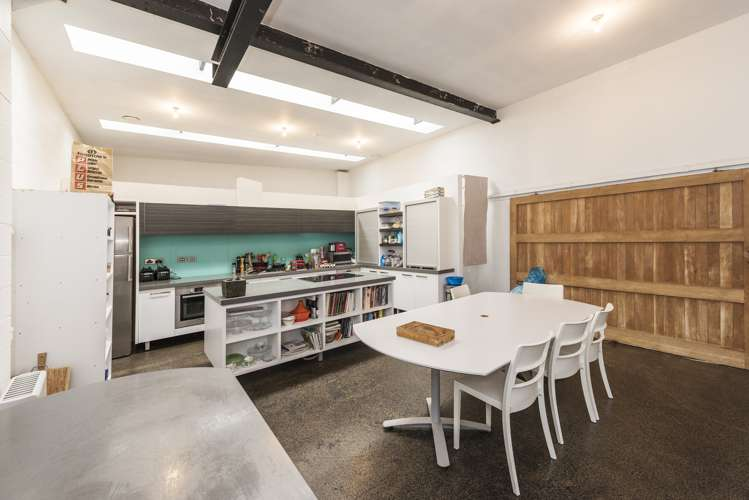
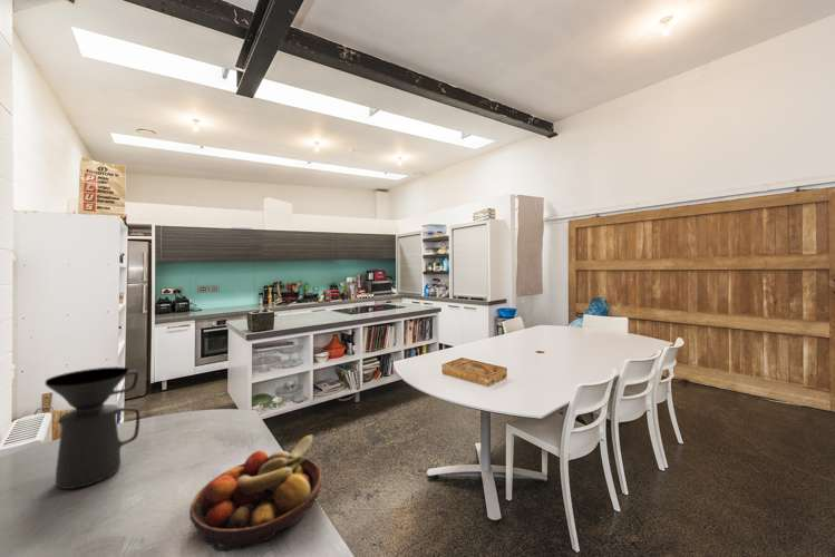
+ fruit bowl (261, 480)
+ coffee maker (89, 424)
